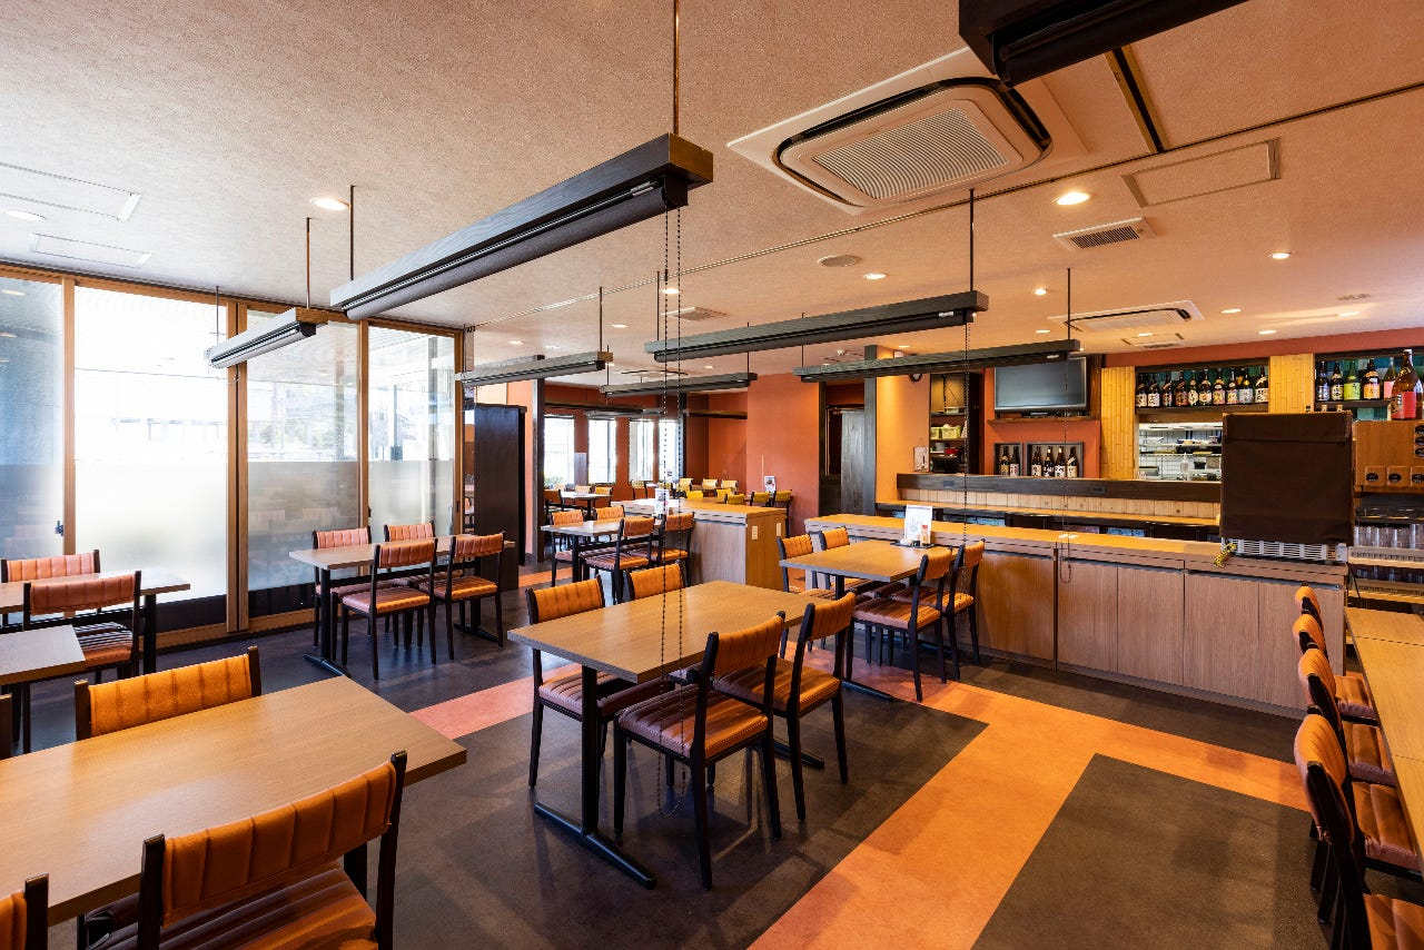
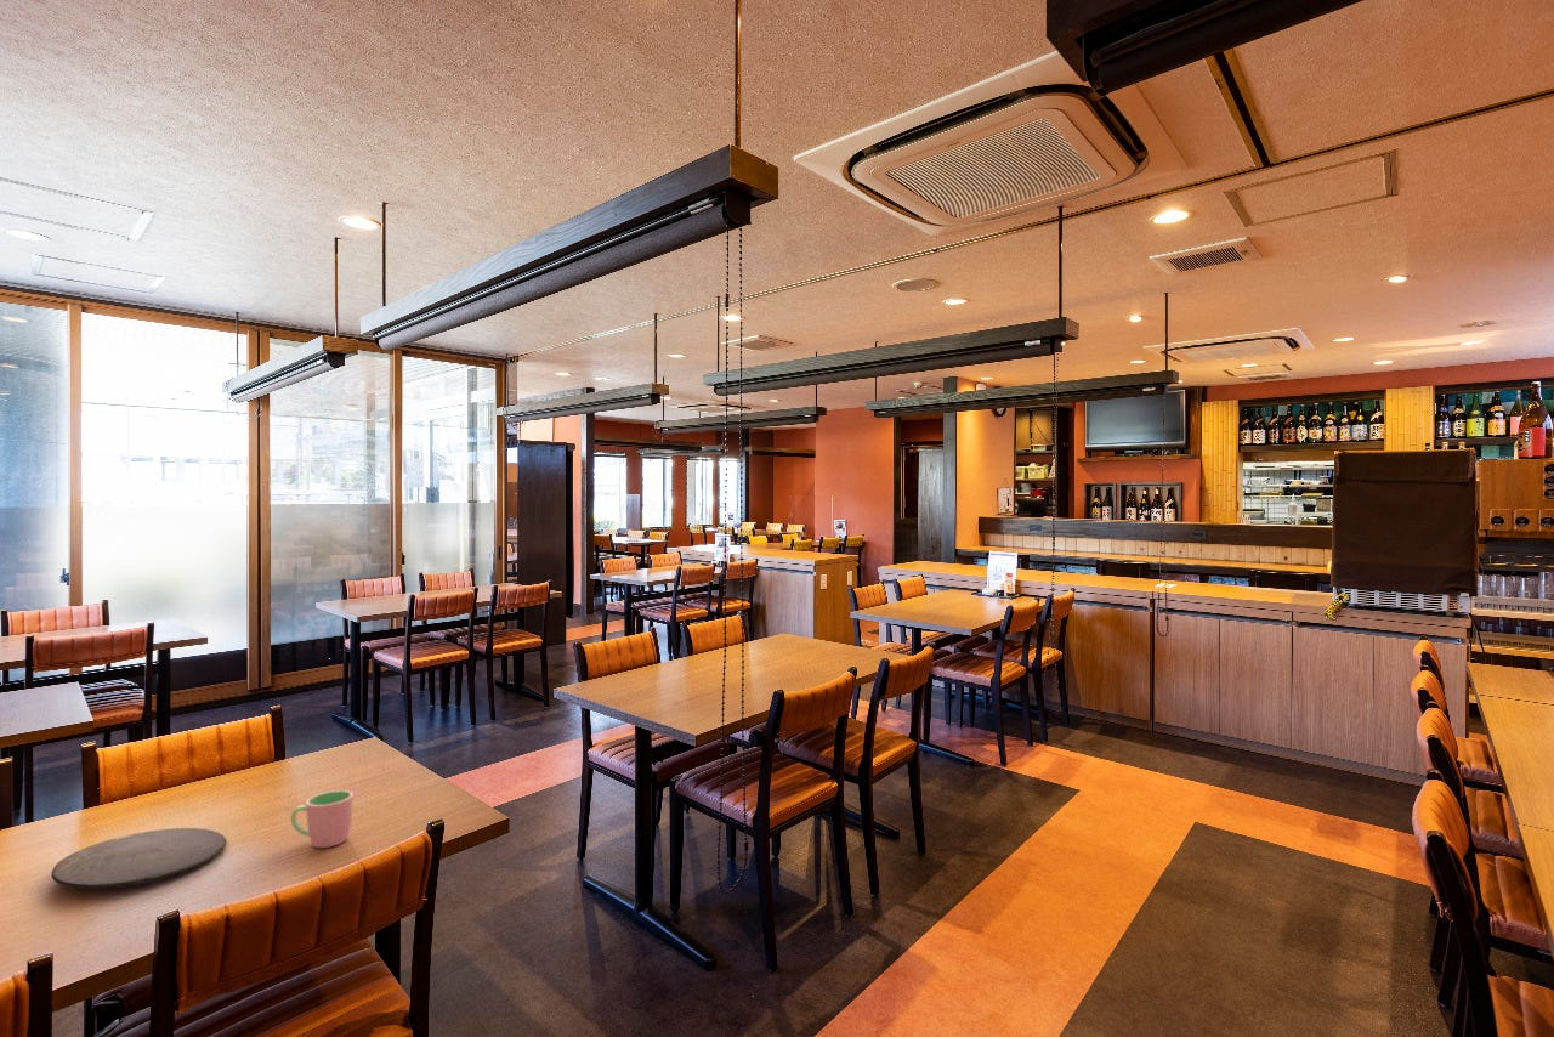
+ plate (143, 856)
+ cup (322, 820)
